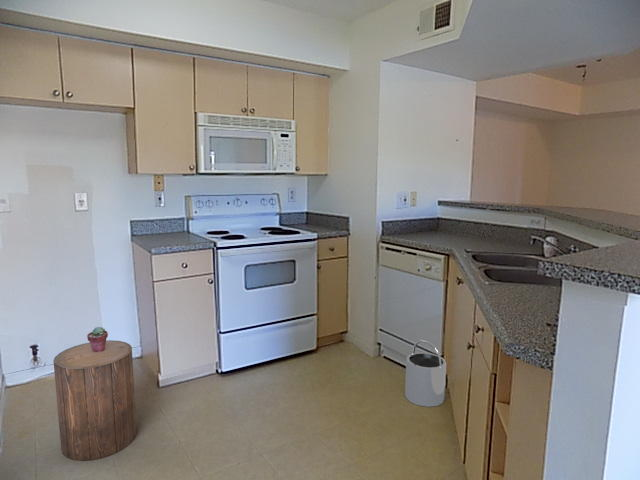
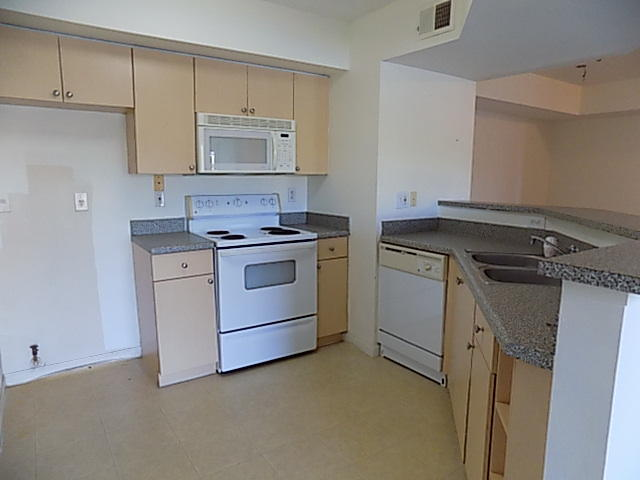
- bucket (425, 369)
- stool (97, 396)
- potted succulent (97, 337)
